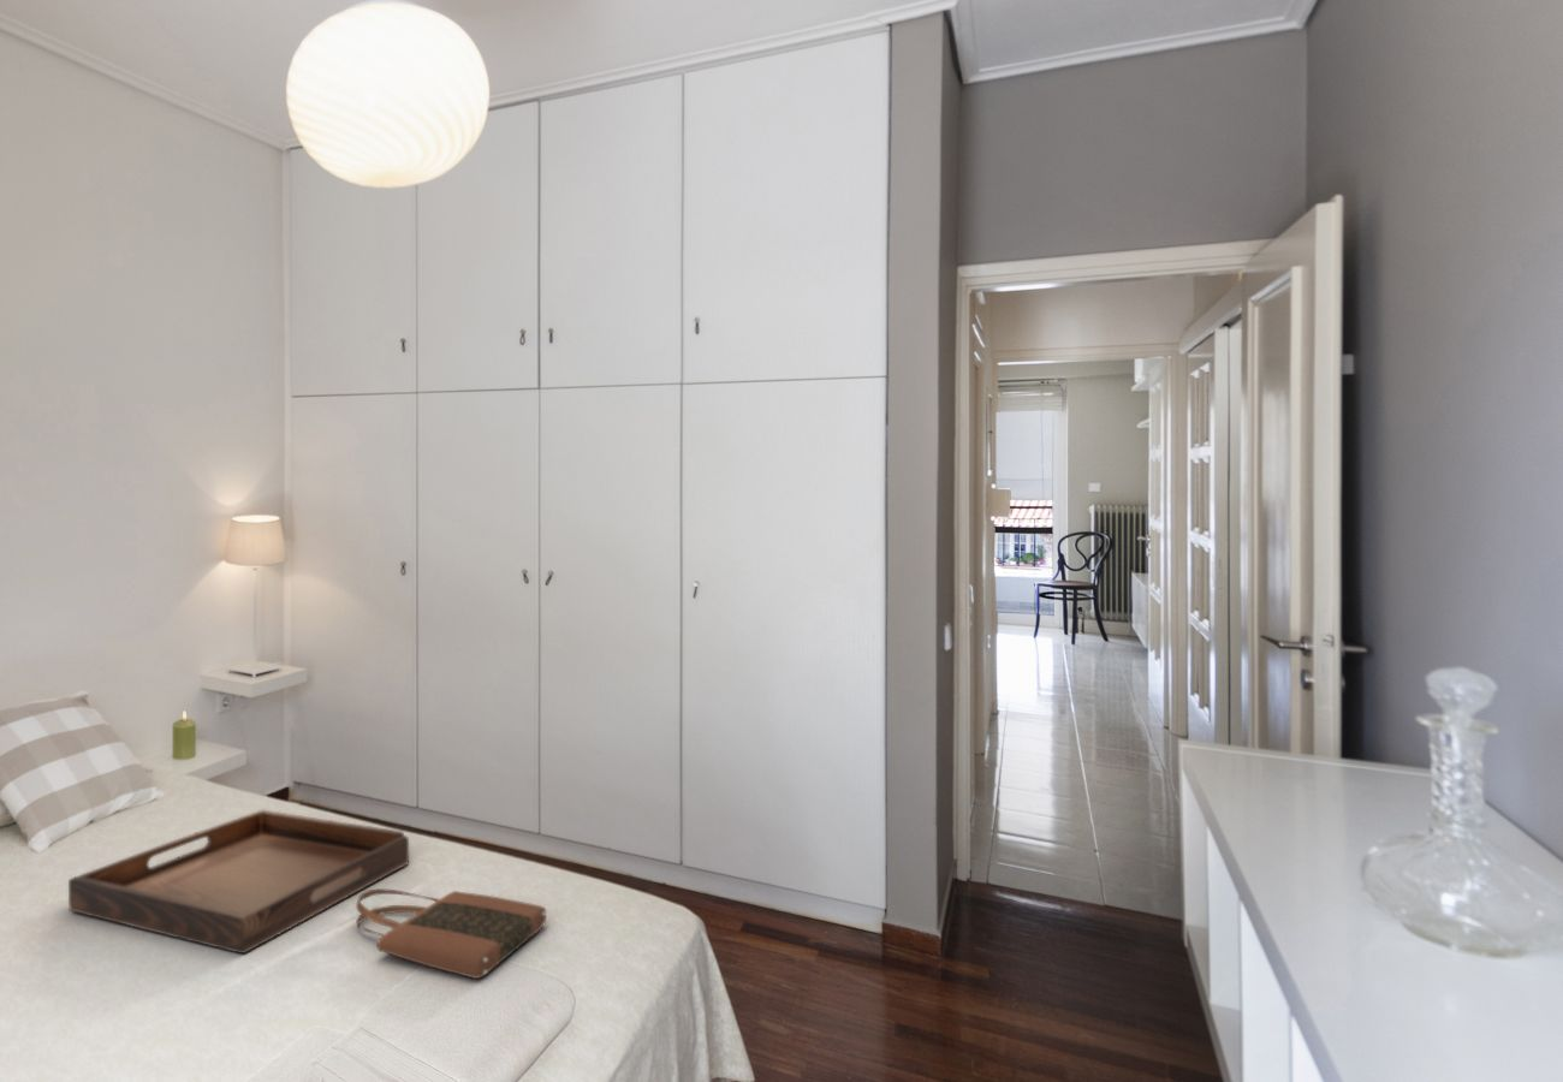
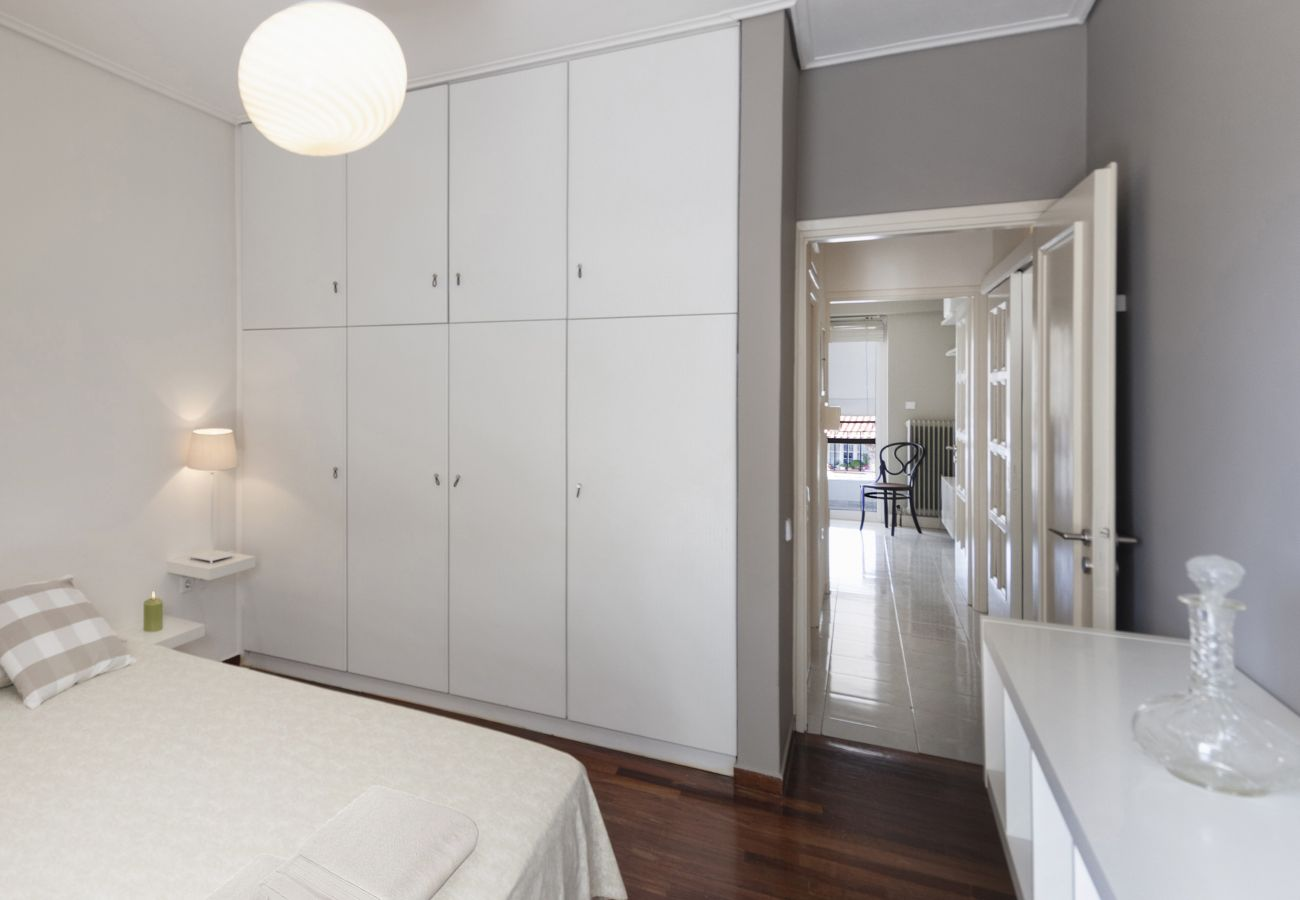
- serving tray (254, 869)
- tote bag (436, 921)
